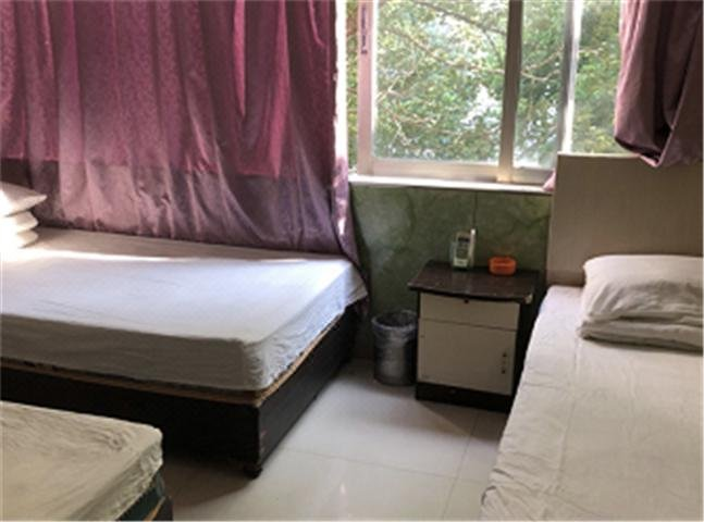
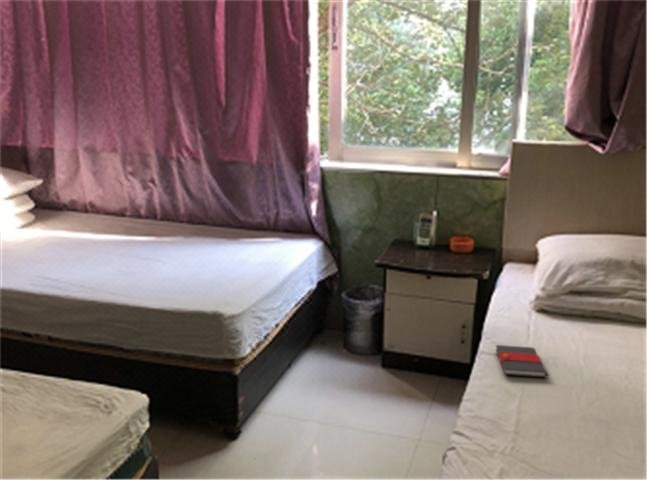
+ book (520, 359)
